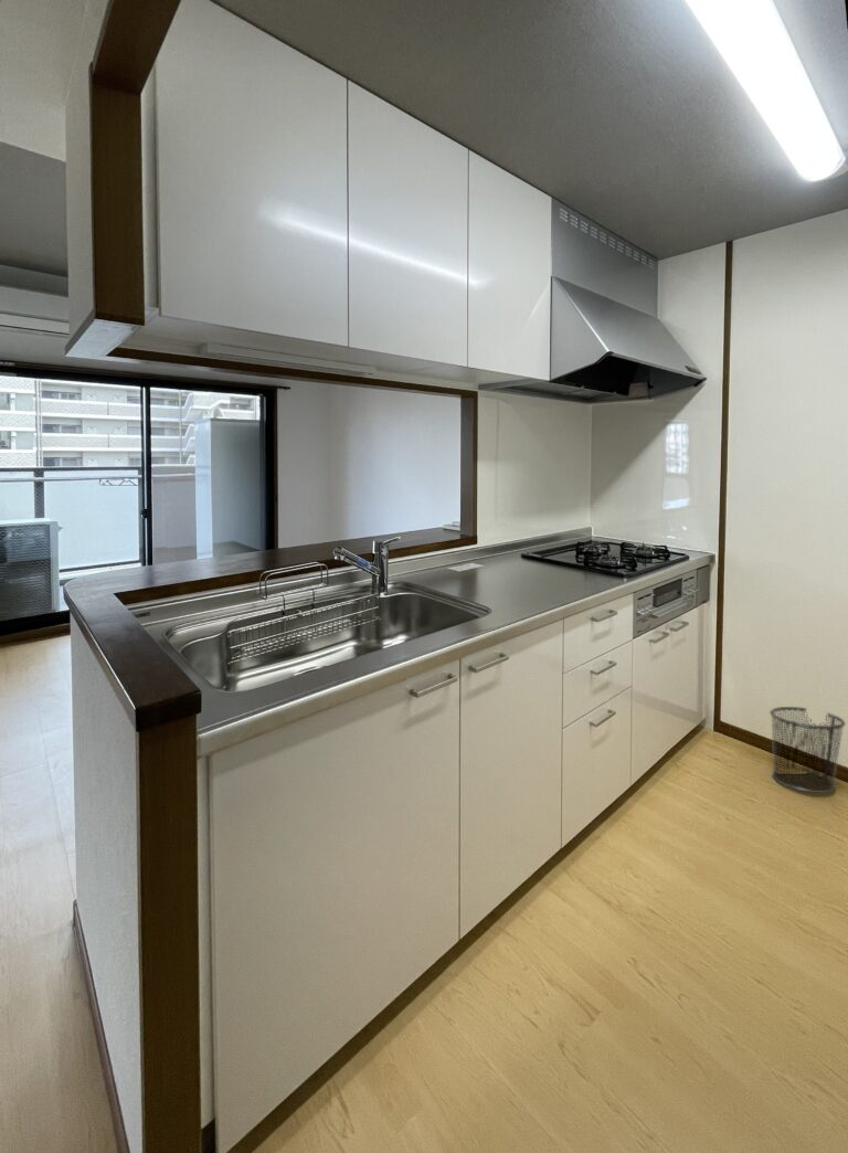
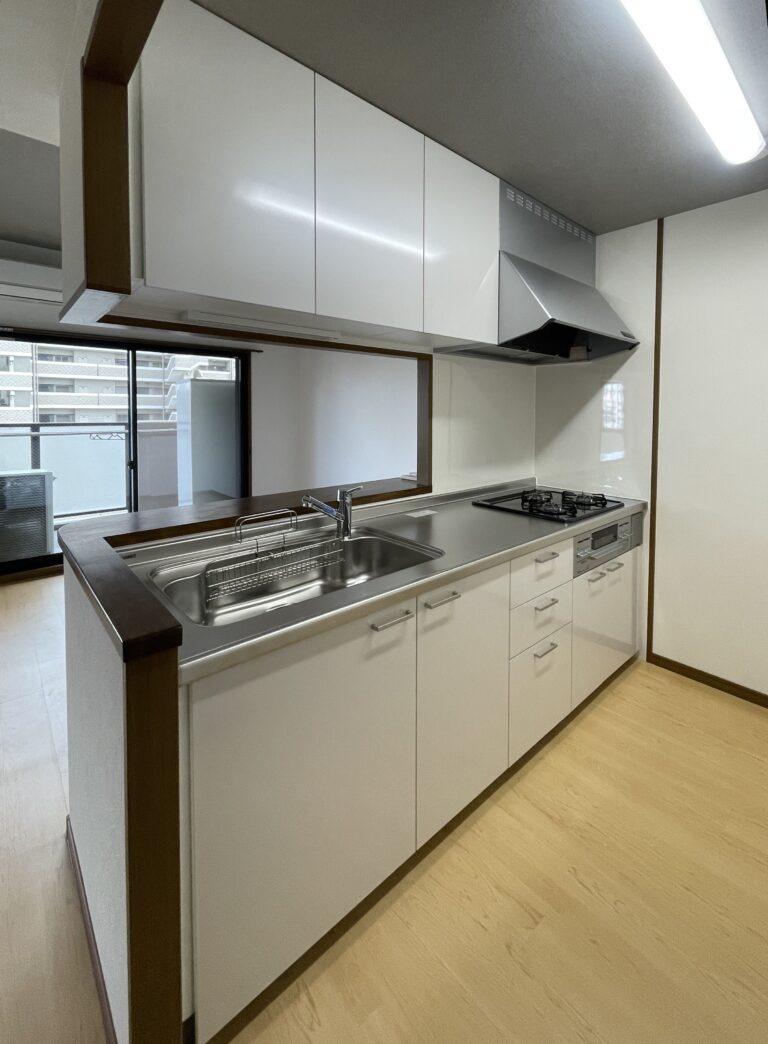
- waste bin (804, 748)
